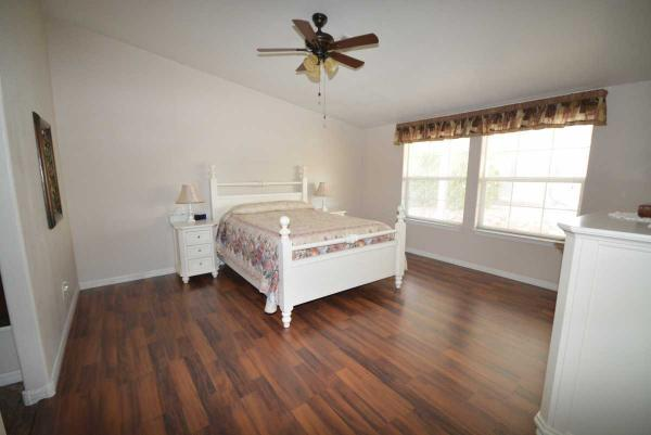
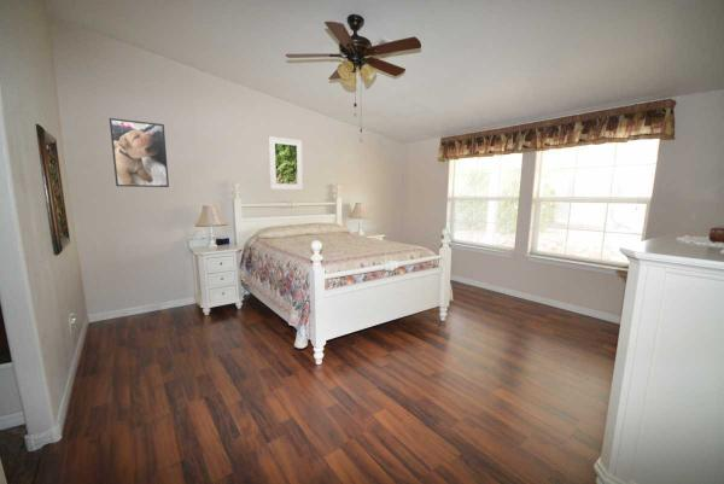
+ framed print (286, 164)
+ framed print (140, 154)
